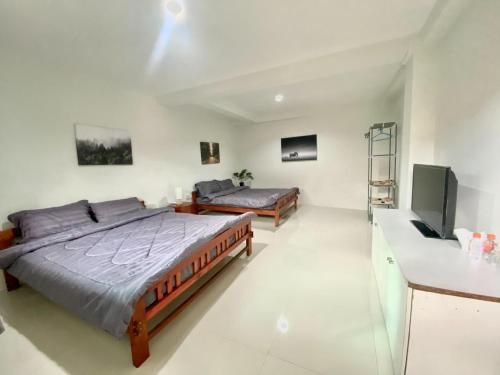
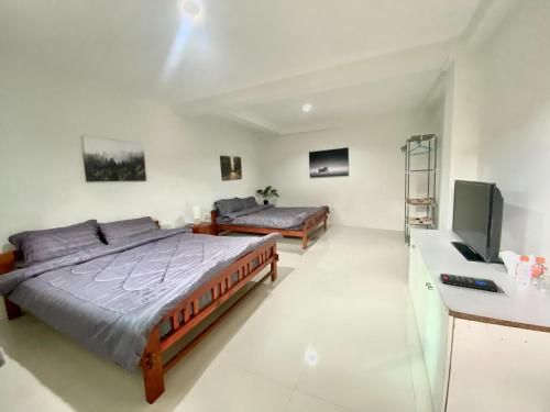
+ remote control (466, 281)
